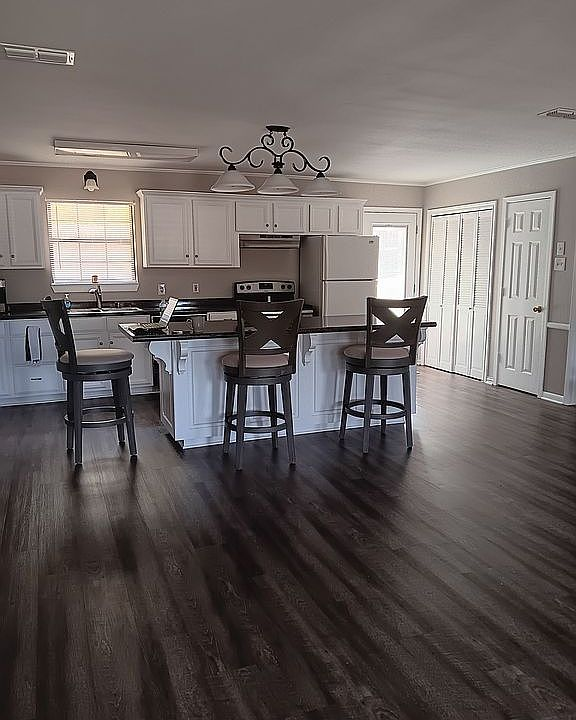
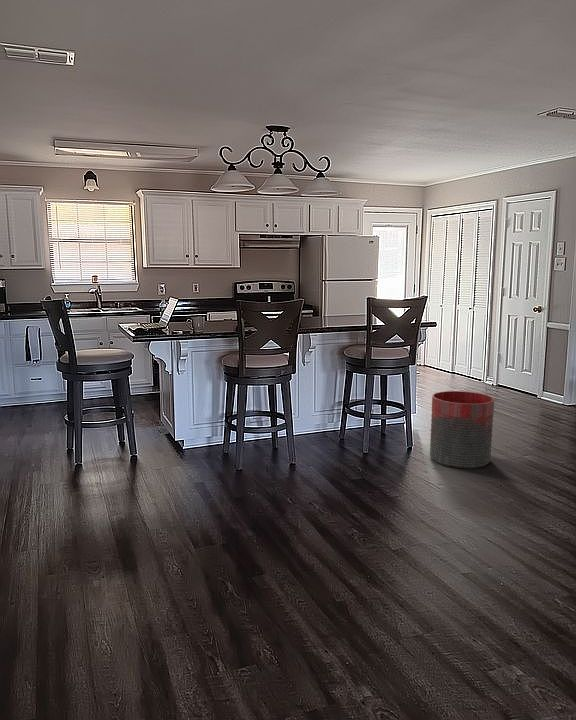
+ trash can (461, 428)
